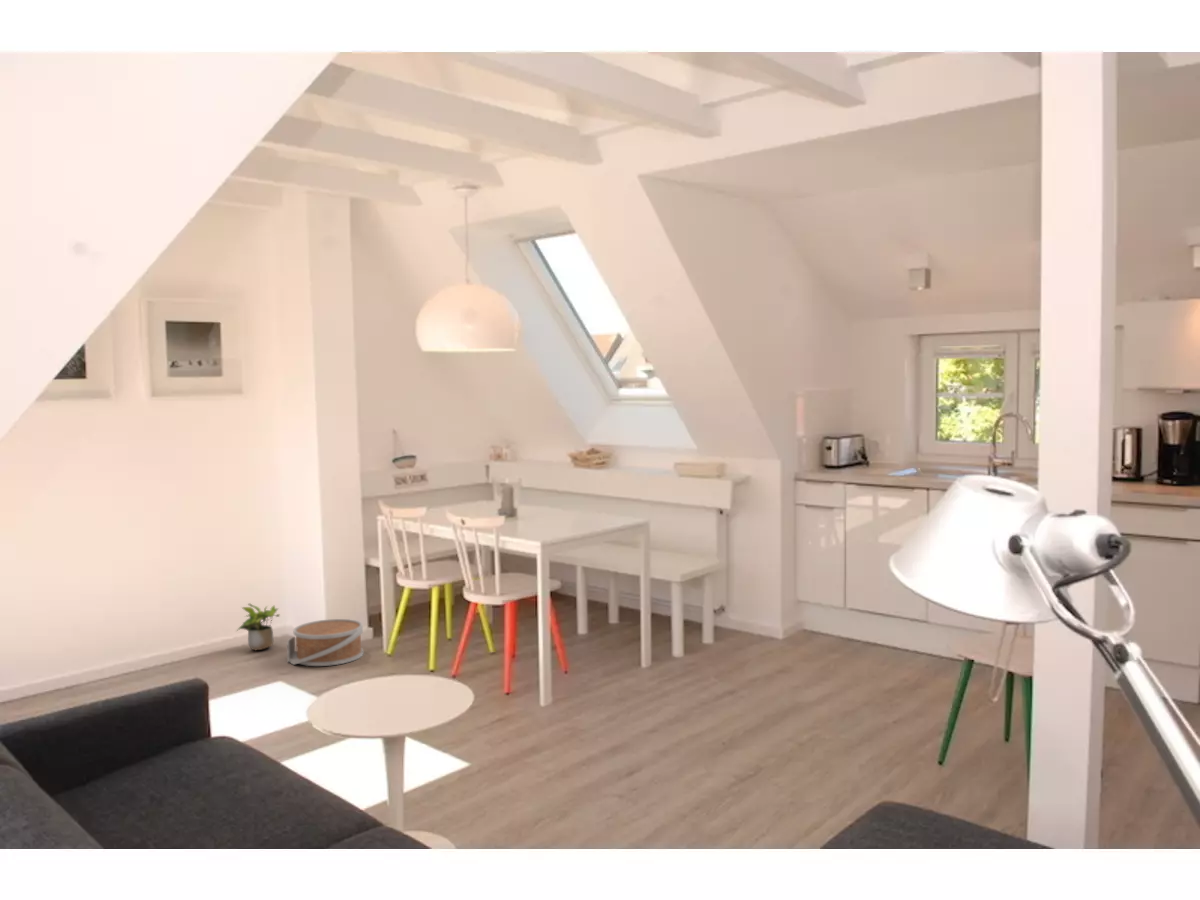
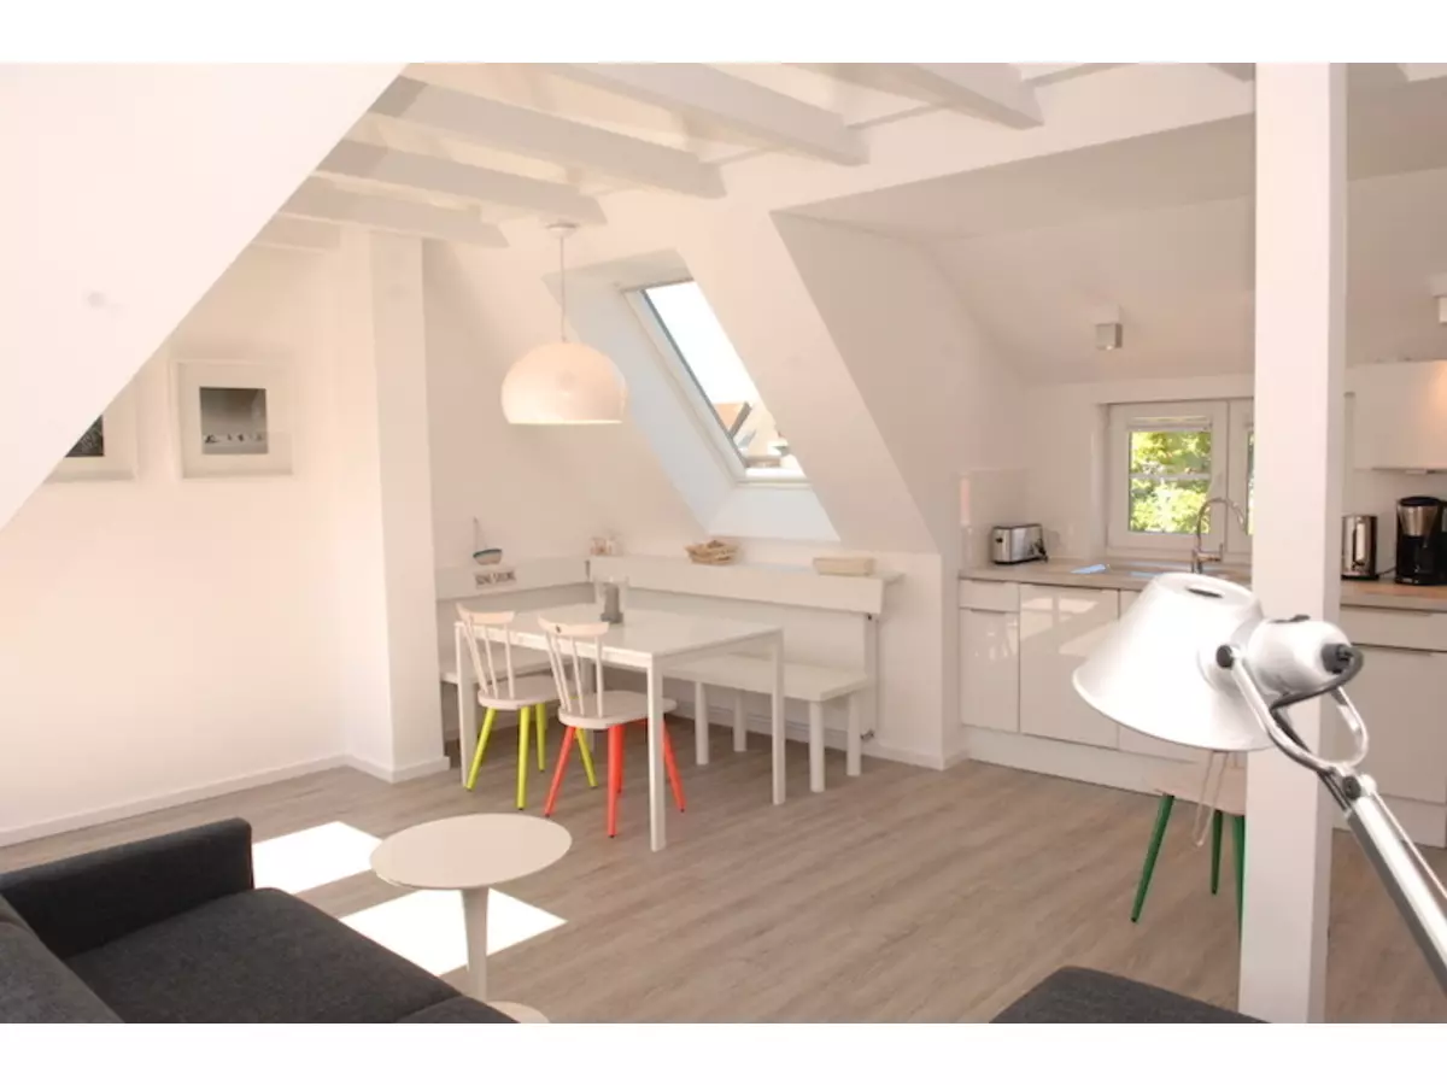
- basket (326, 642)
- potted plant (257, 625)
